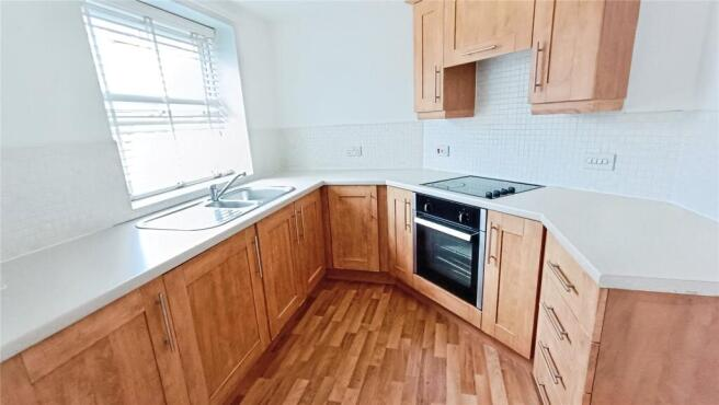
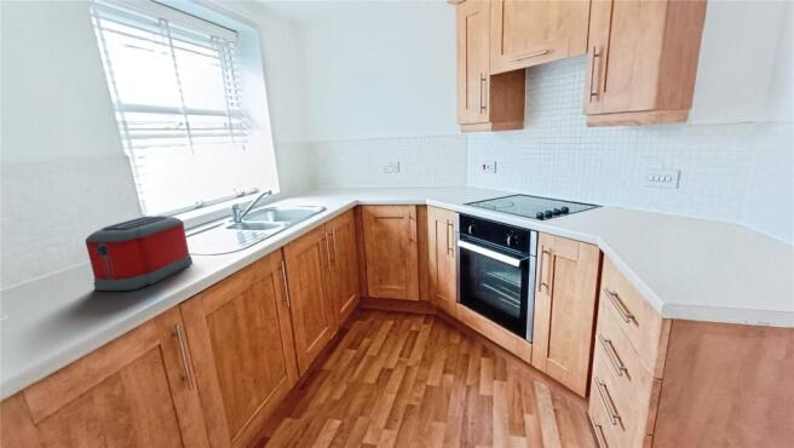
+ toaster (140, 248)
